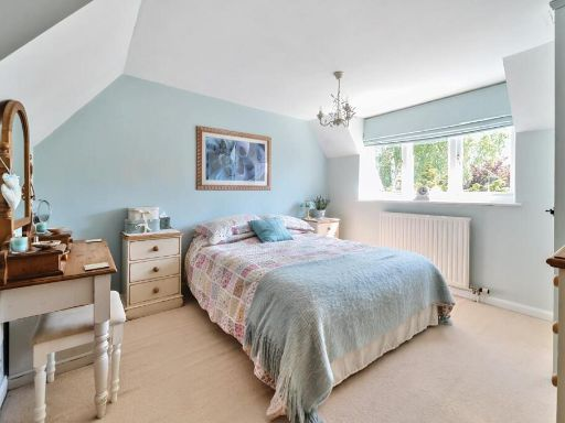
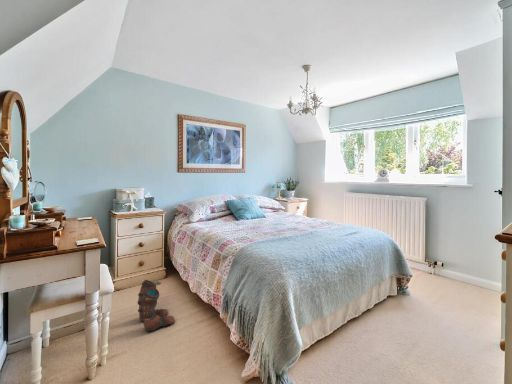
+ boots (154, 300)
